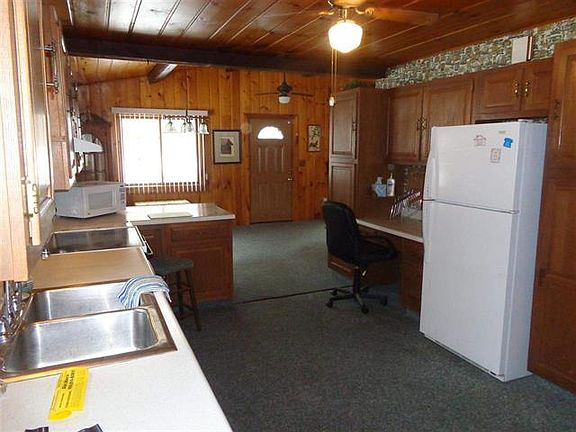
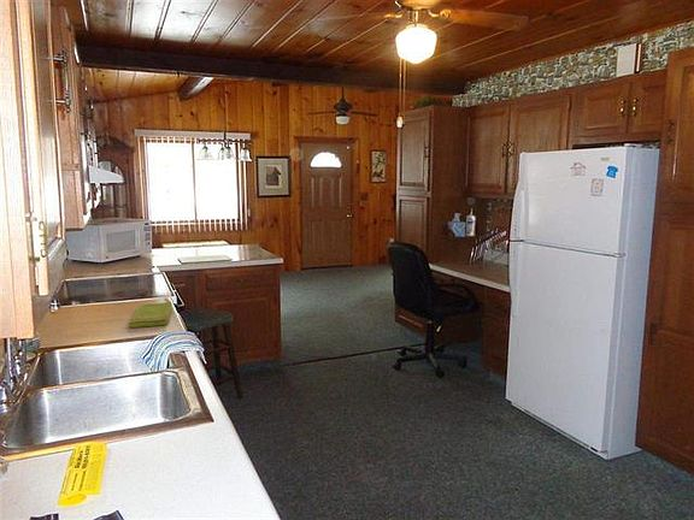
+ dish towel (152, 313)
